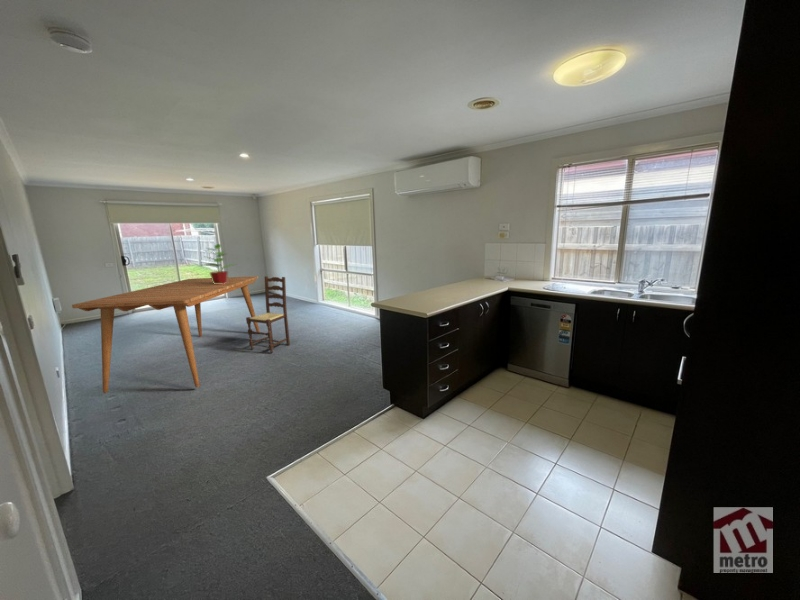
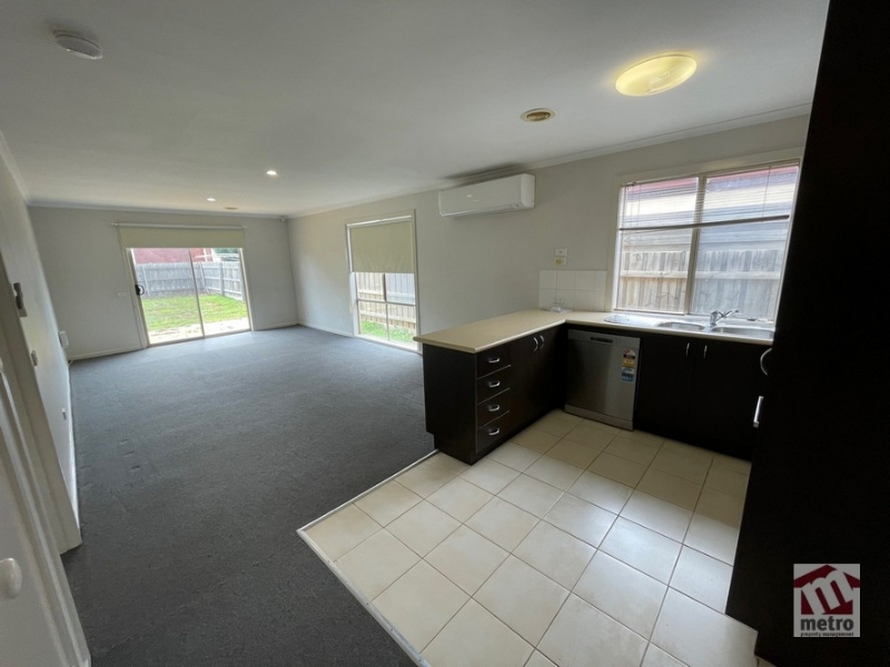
- dining table (197, 323)
- potted plant (217, 262)
- dining chair (267, 313)
